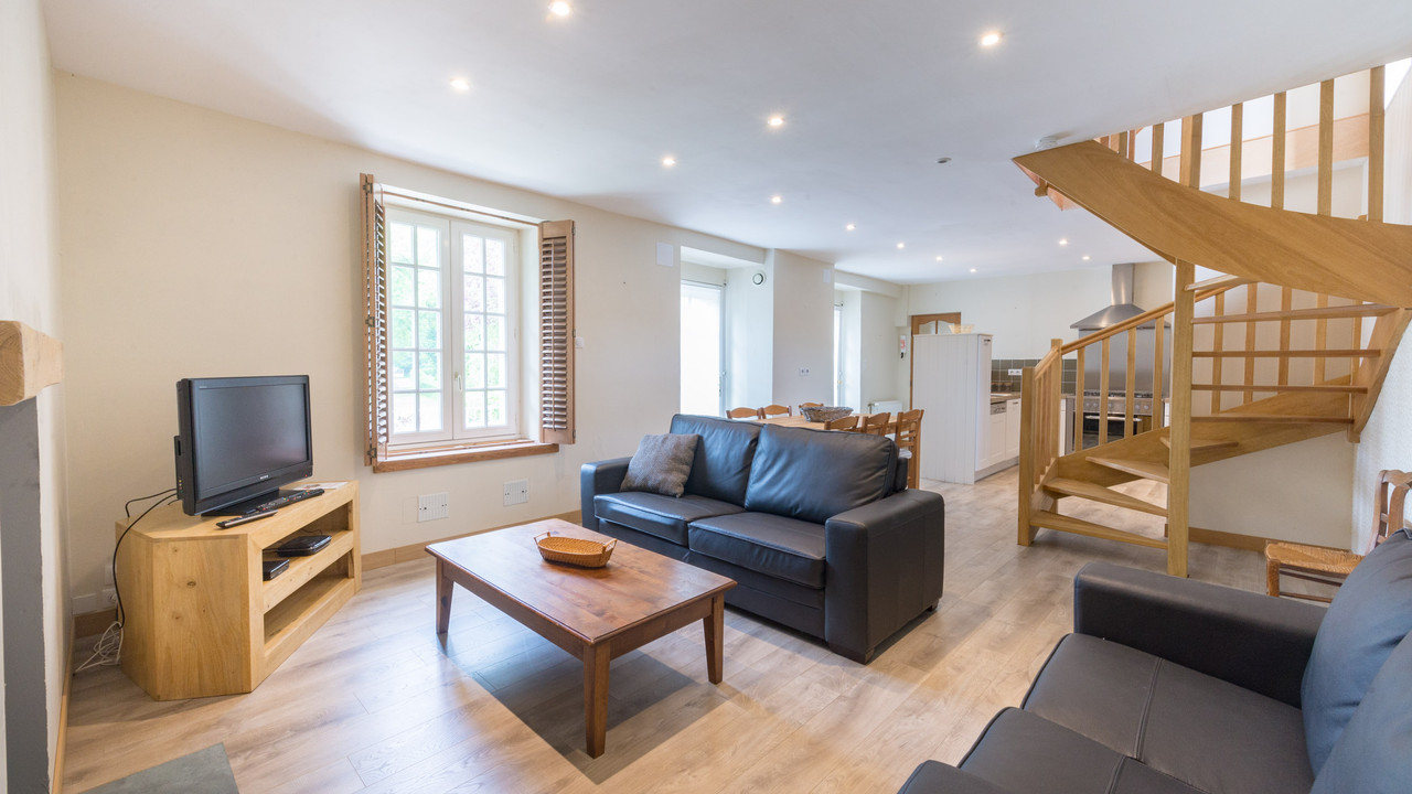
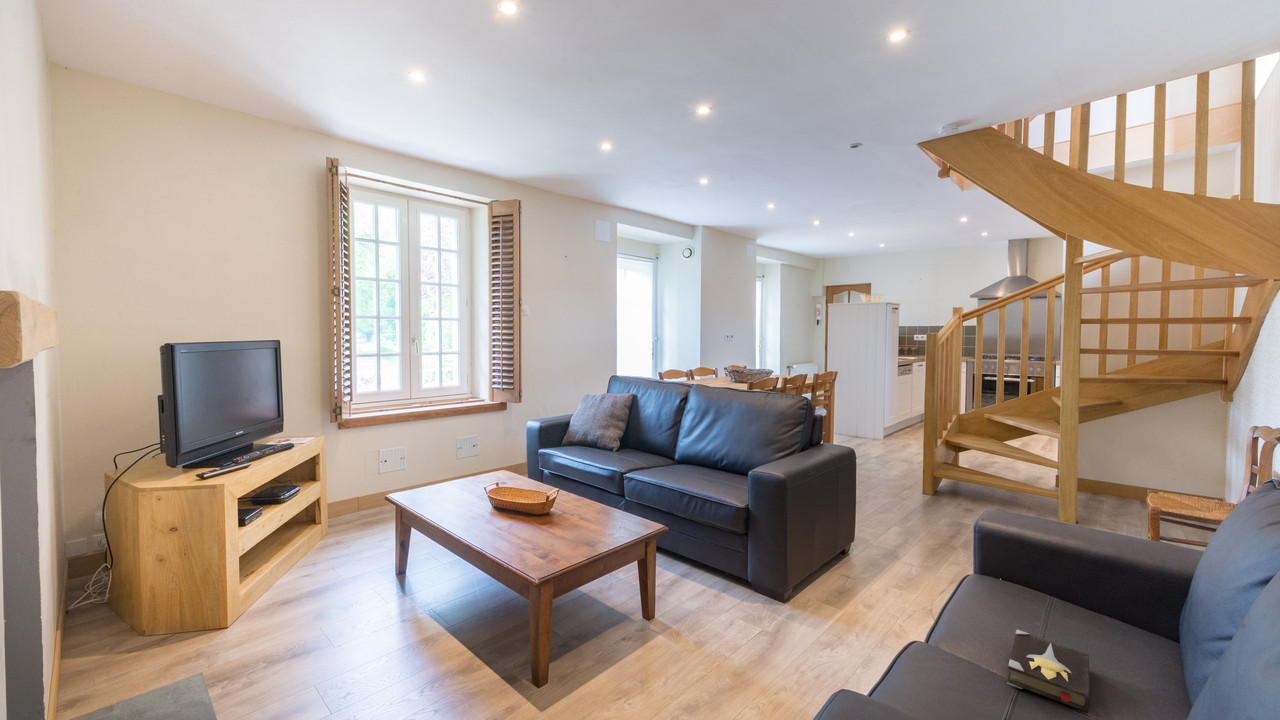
+ hardback book (1048, 666)
